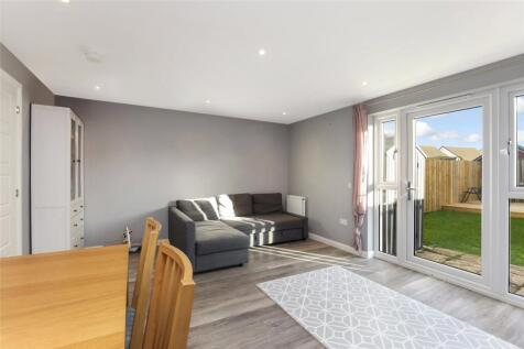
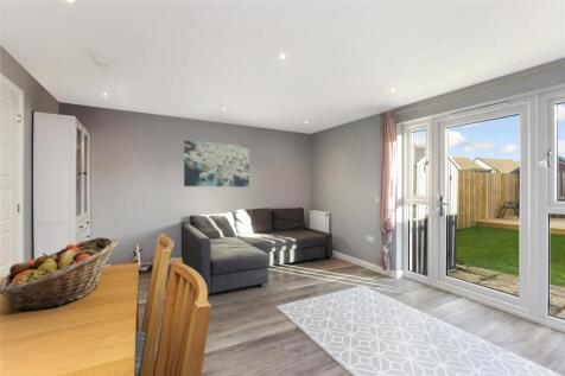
+ fruit basket (63, 268)
+ wall art (217, 165)
